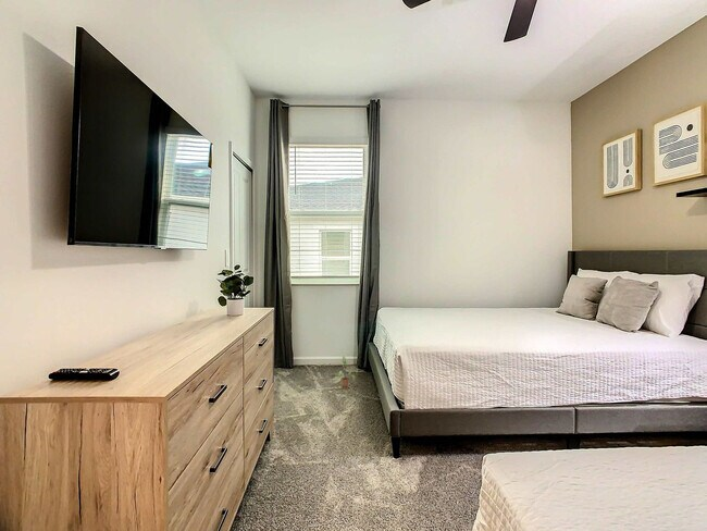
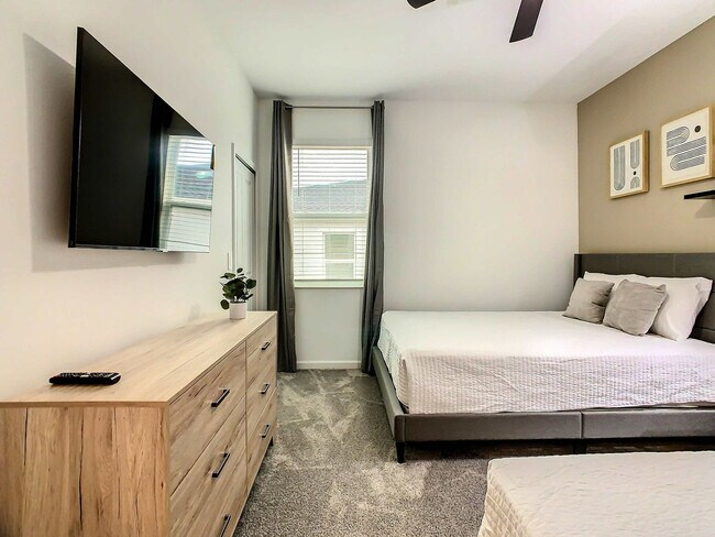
- potted plant (345, 370)
